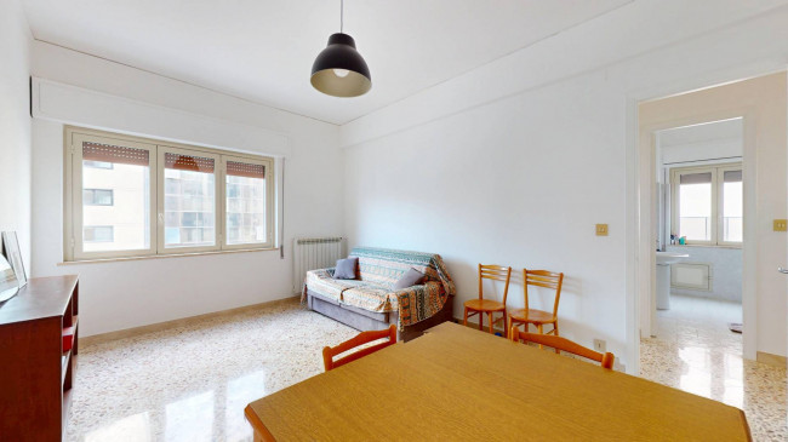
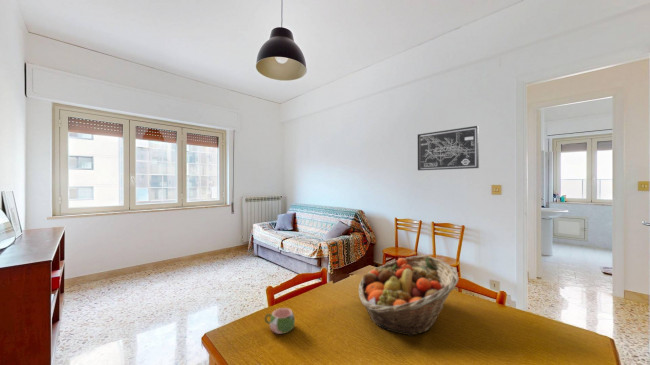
+ fruit basket (404, 287)
+ mug (279, 320)
+ wall art (445, 150)
